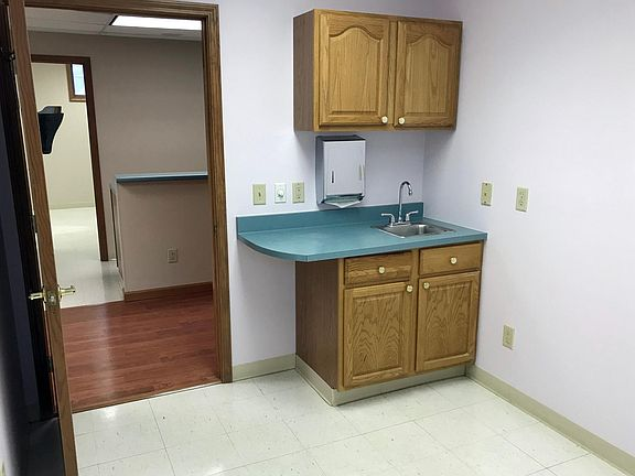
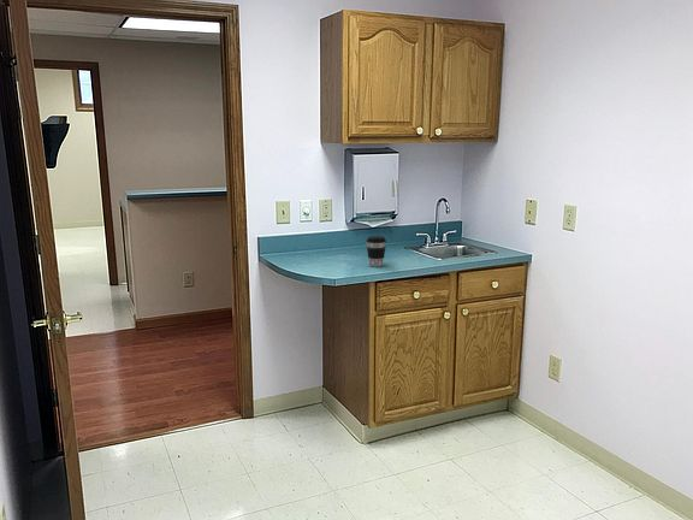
+ coffee cup (375, 250)
